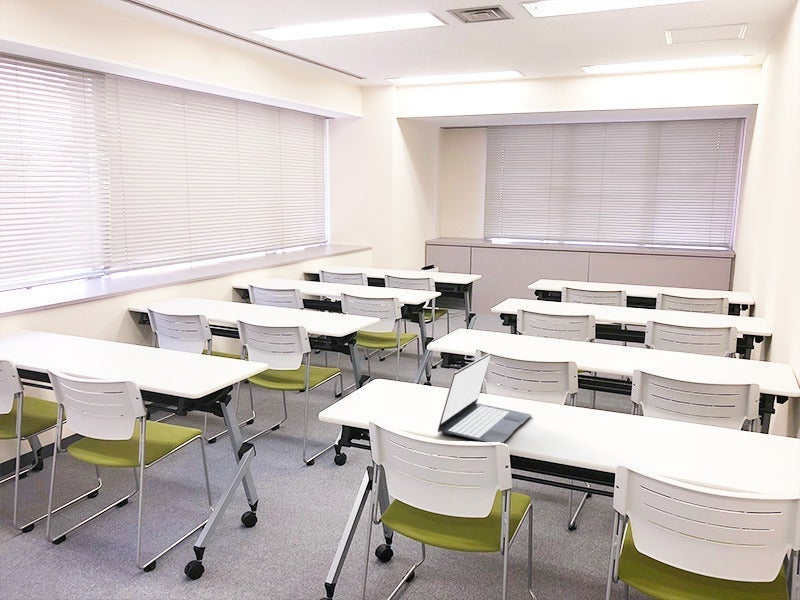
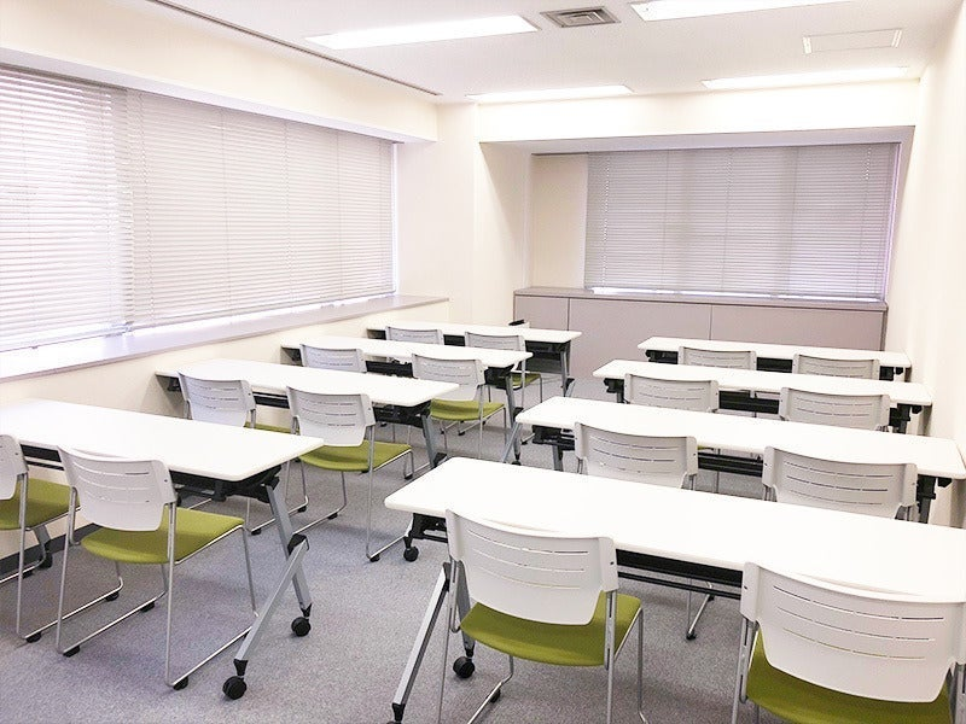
- laptop (479, 392)
